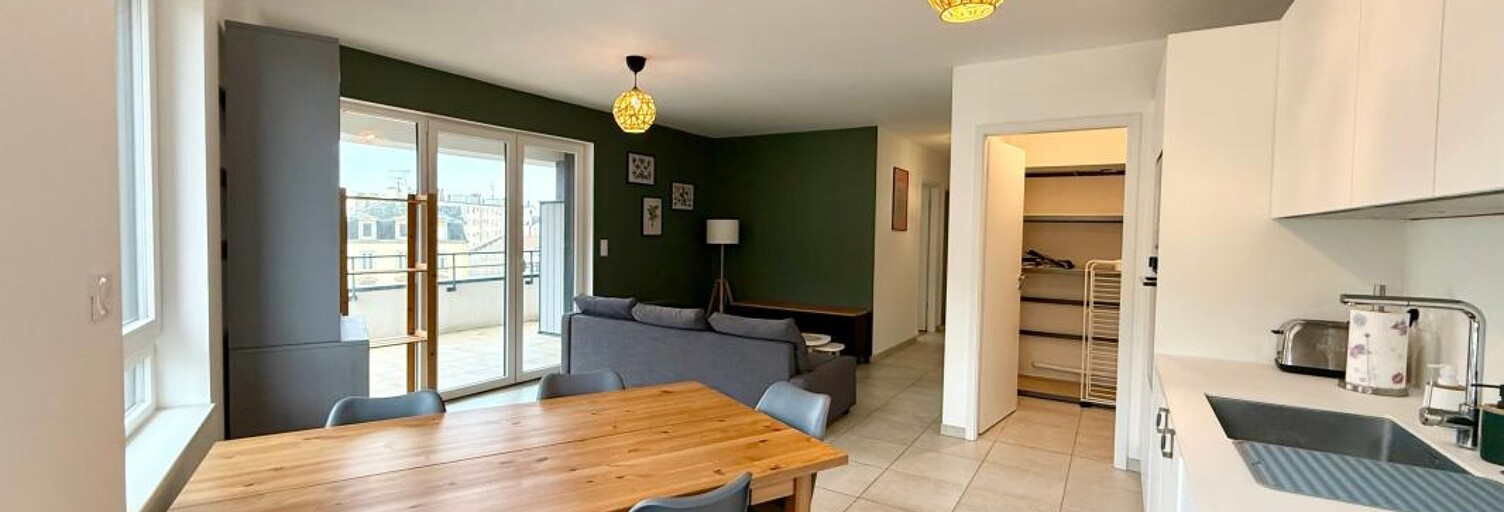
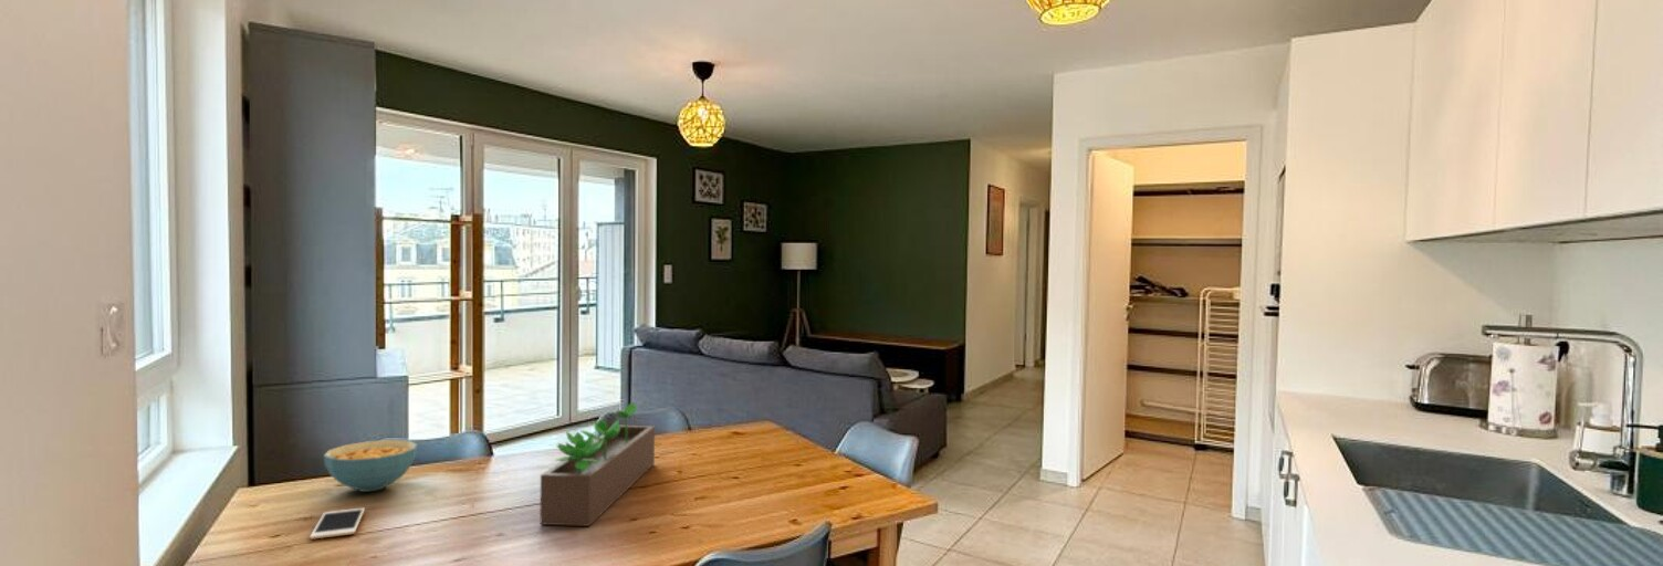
+ cell phone (338, 522)
+ succulent planter (604, 453)
+ cereal bowl (372, 468)
